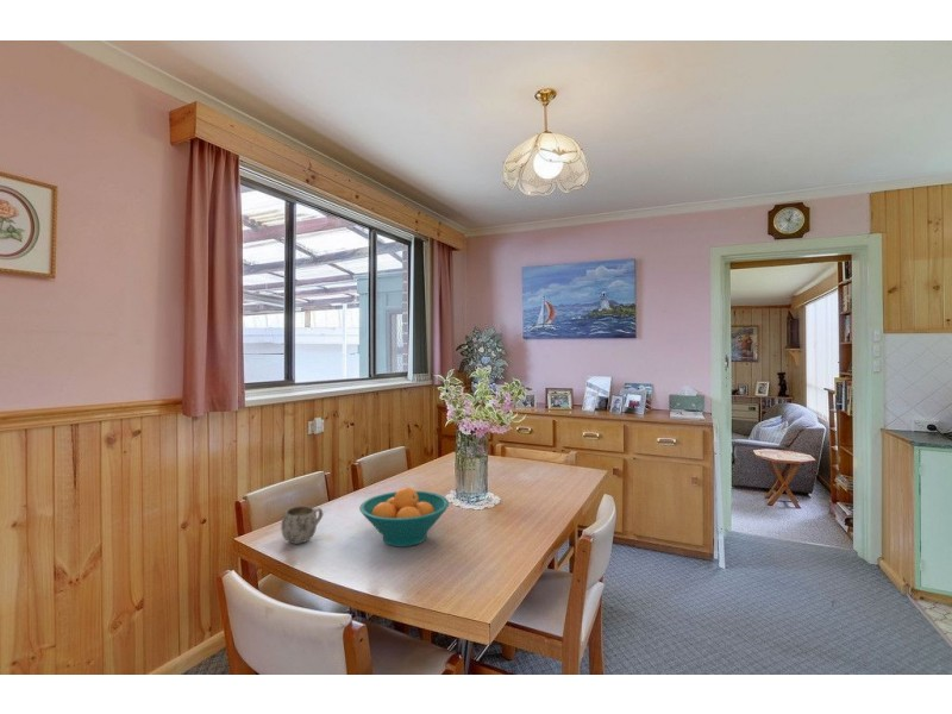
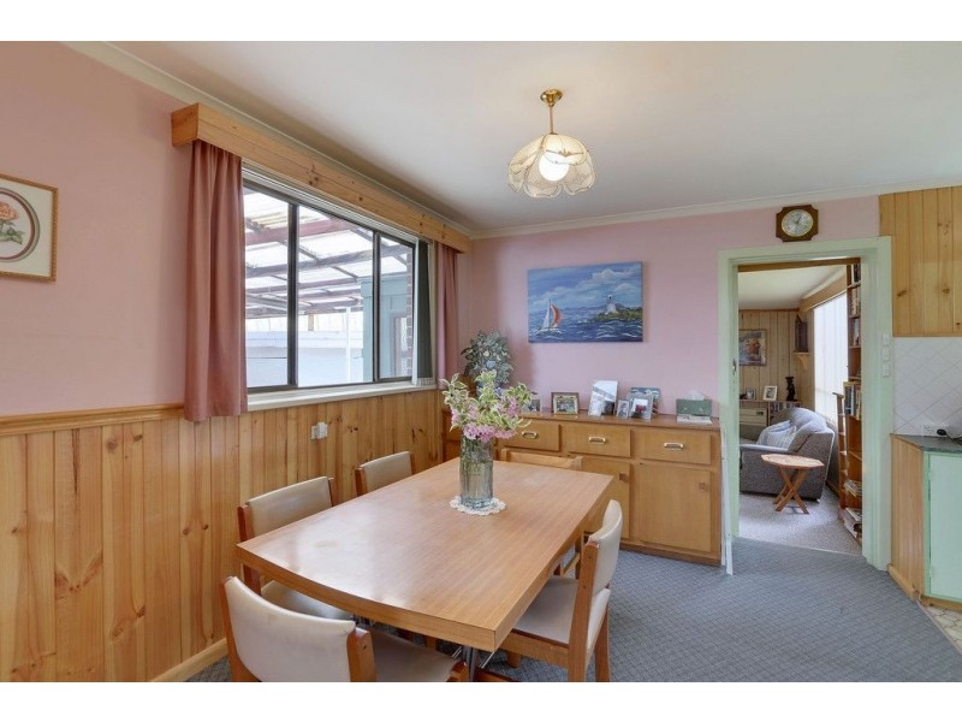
- fruit bowl (405, 513)
- mug (303, 522)
